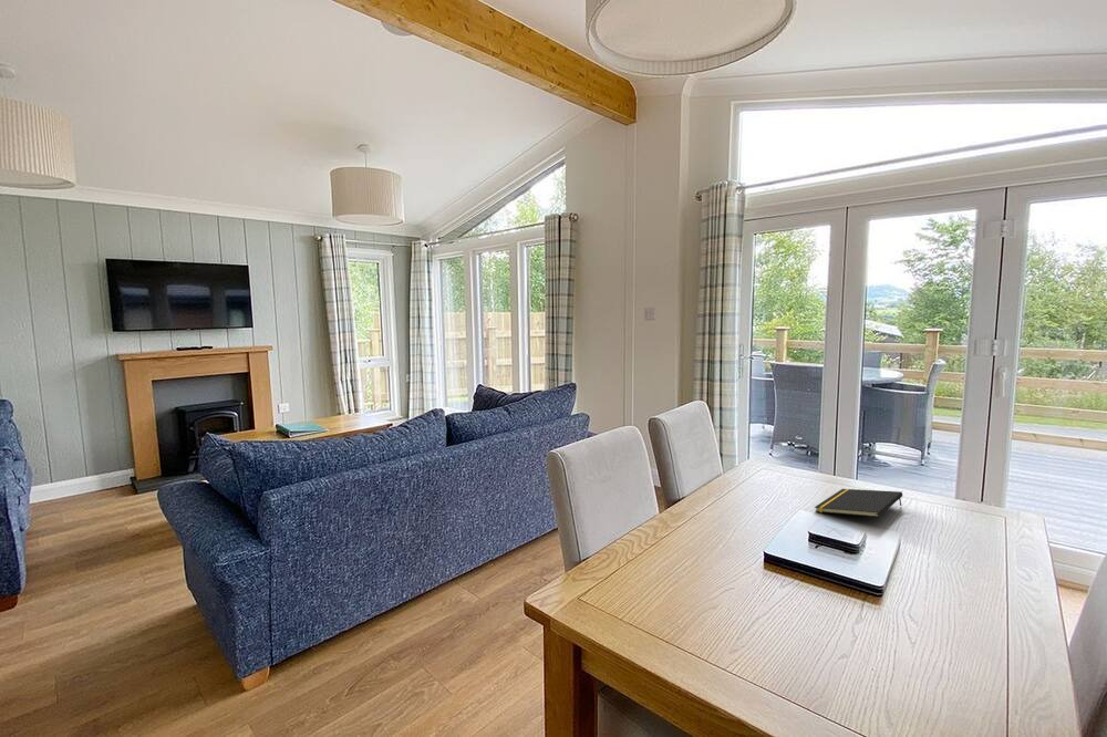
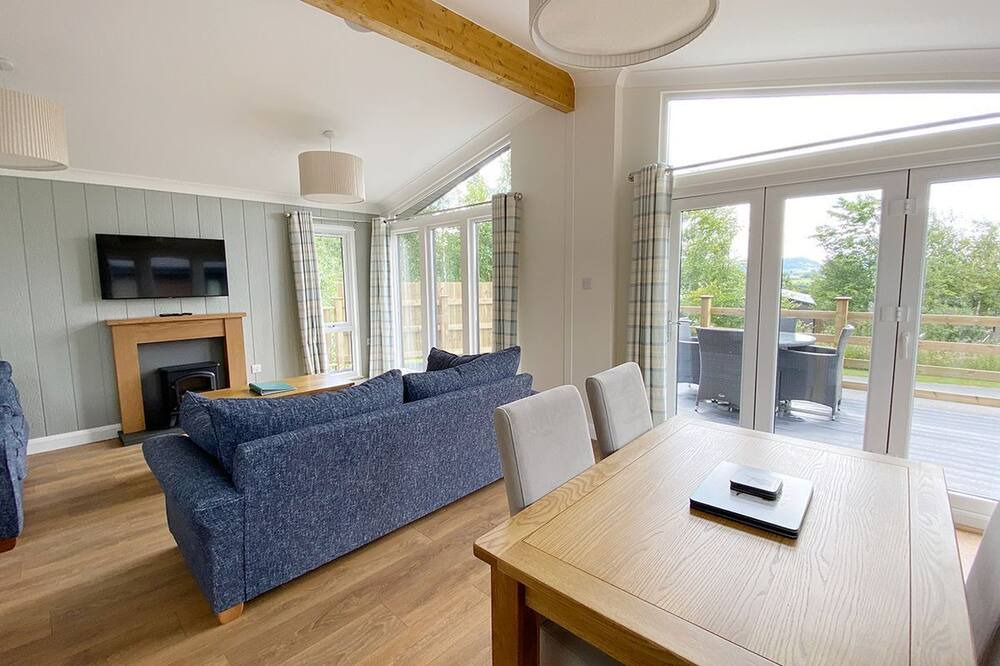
- notepad (858, 501)
